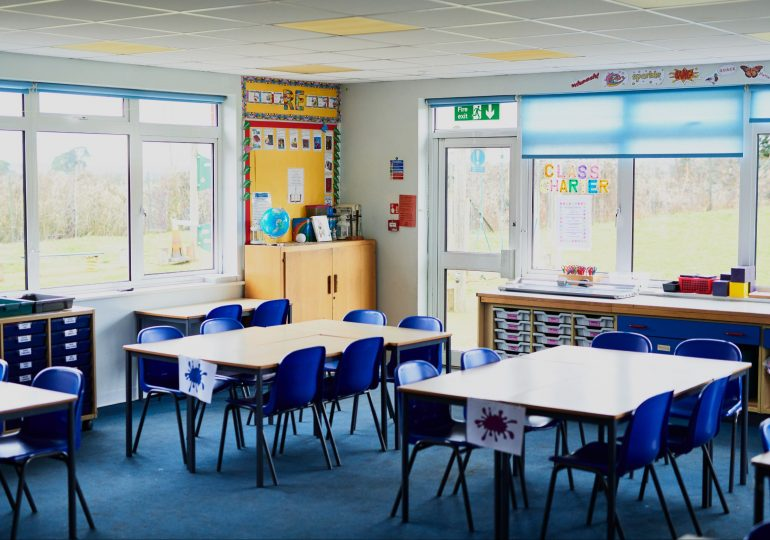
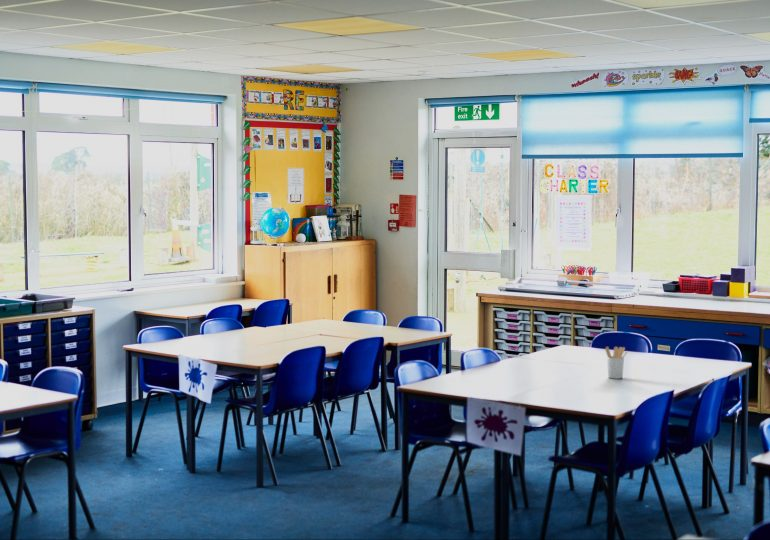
+ utensil holder (616, 361)
